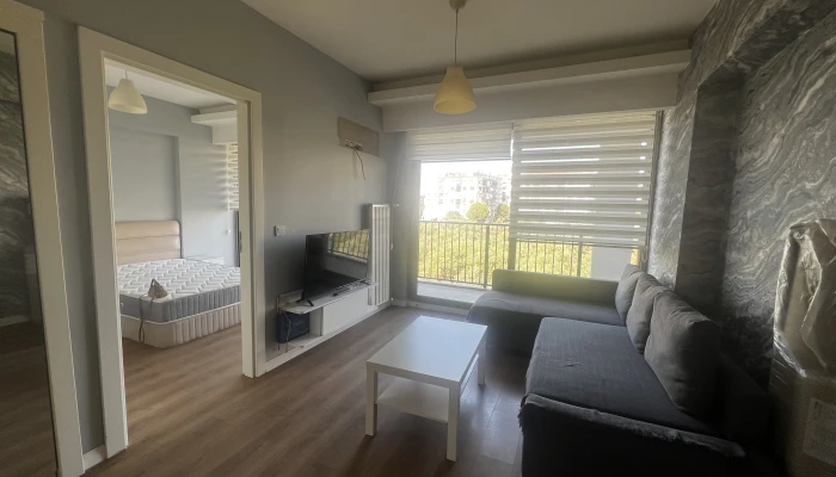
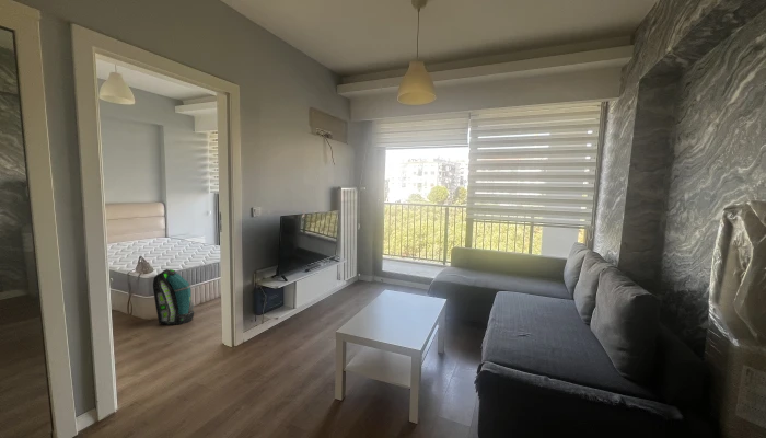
+ backpack (172, 295)
